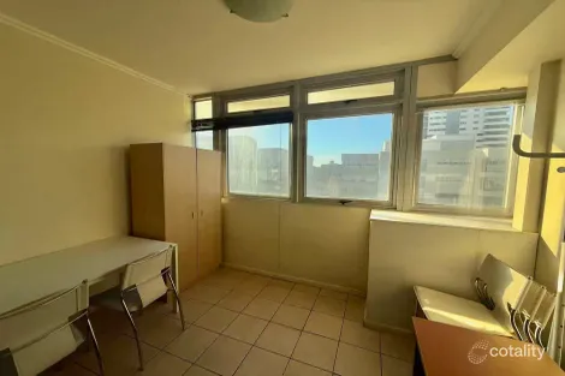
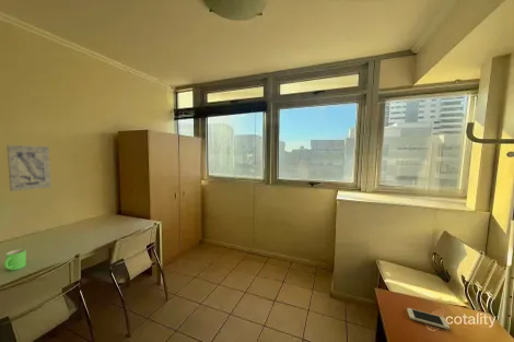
+ smartphone (427, 318)
+ wall art (30, 167)
+ mug (13, 260)
